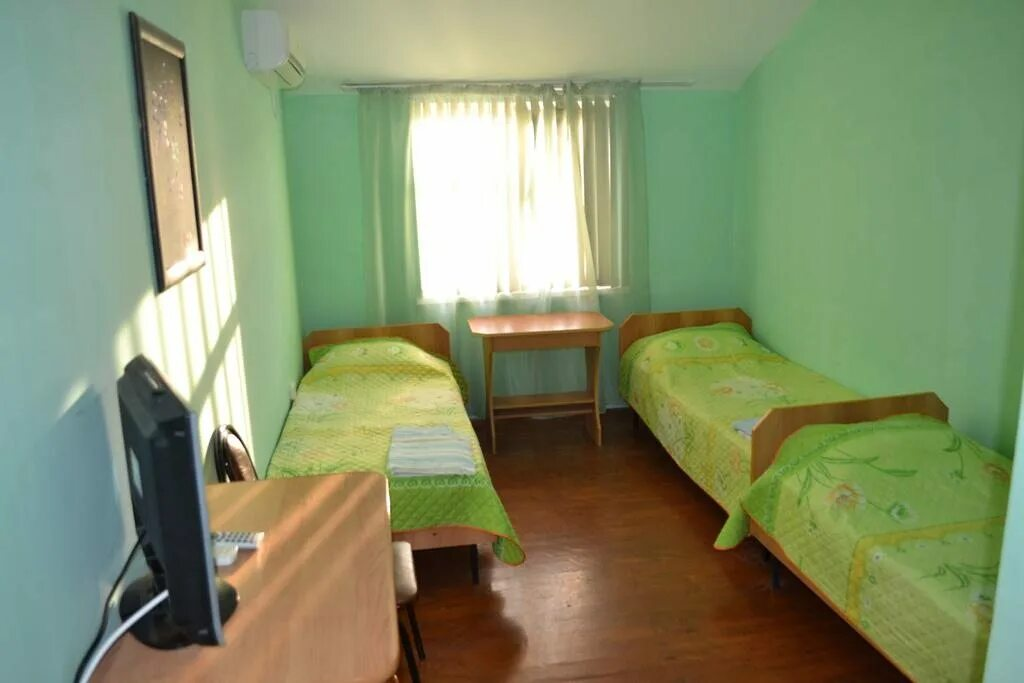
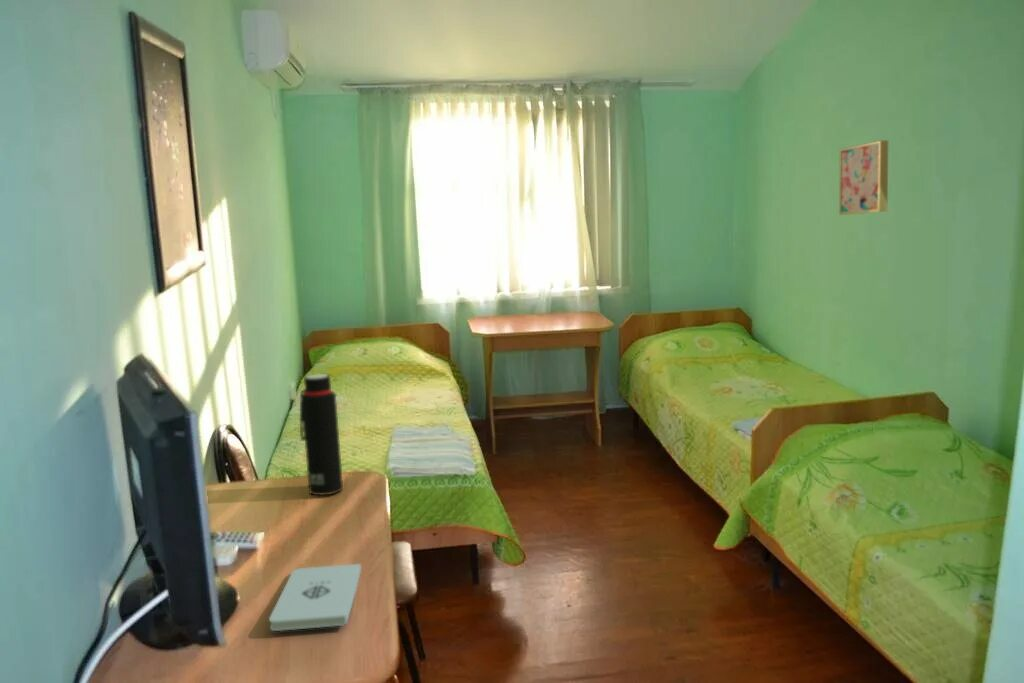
+ notepad (318, 594)
+ water bottle (318, 433)
+ wall art (862, 179)
